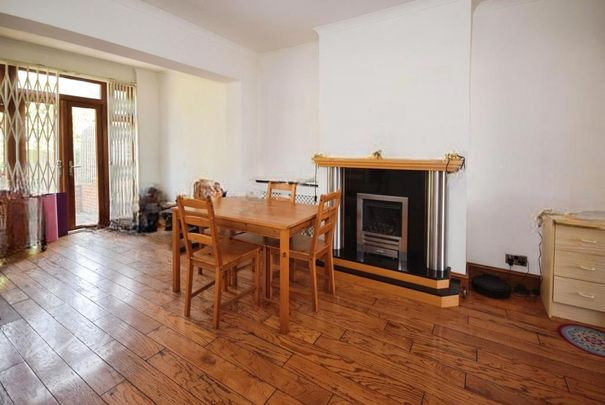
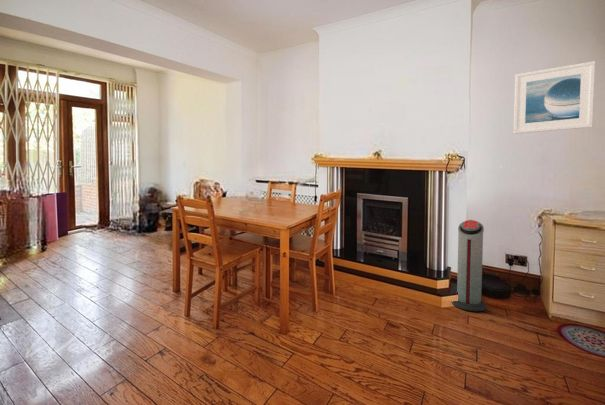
+ air purifier (469, 262)
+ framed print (551, 99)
